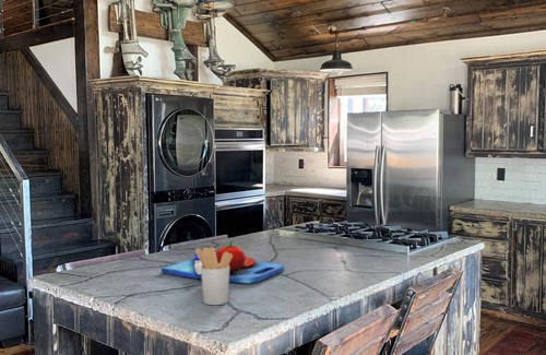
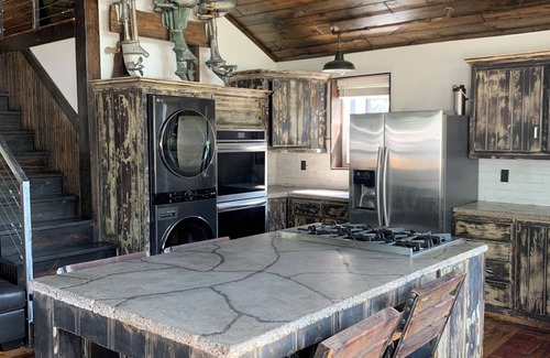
- utensil holder (212, 273)
- chopping board (221, 253)
